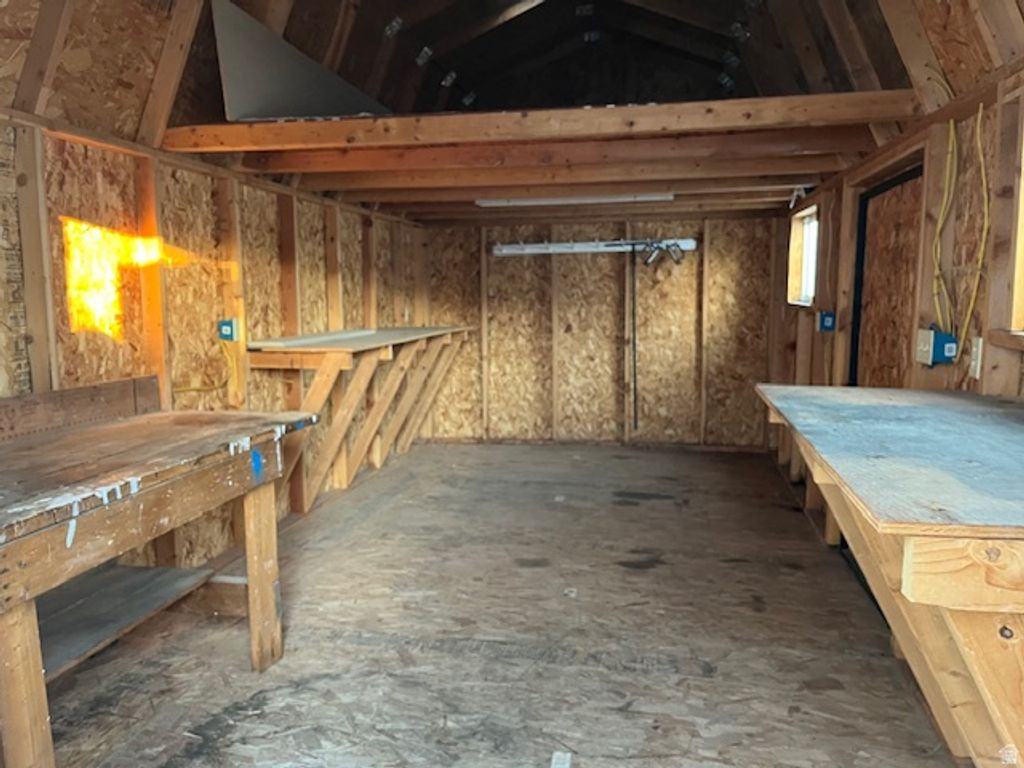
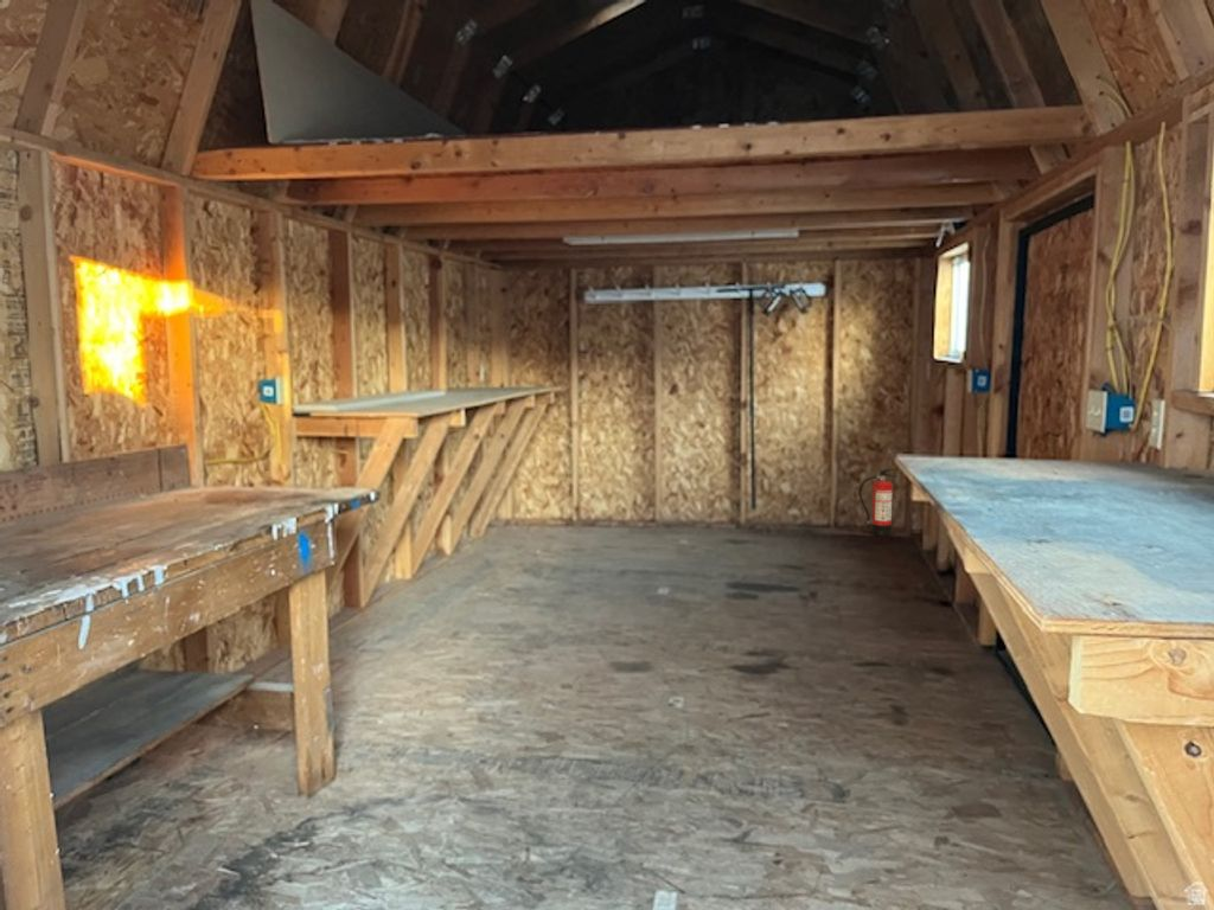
+ fire extinguisher (877, 500)
